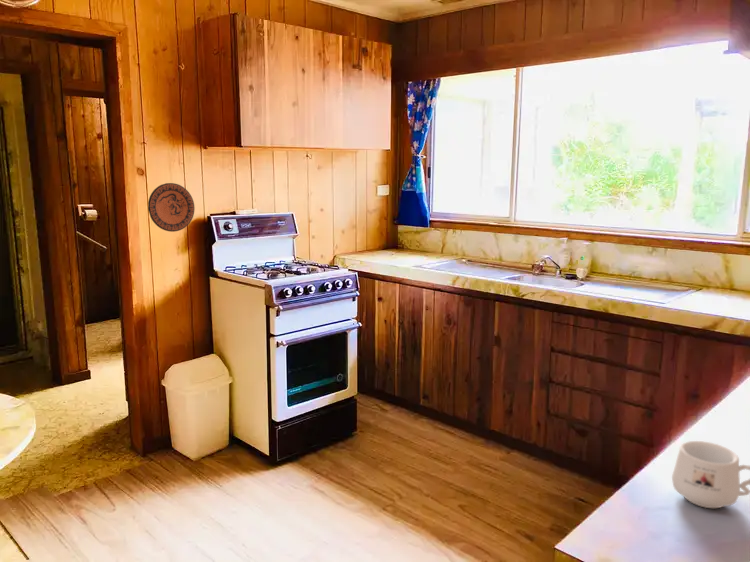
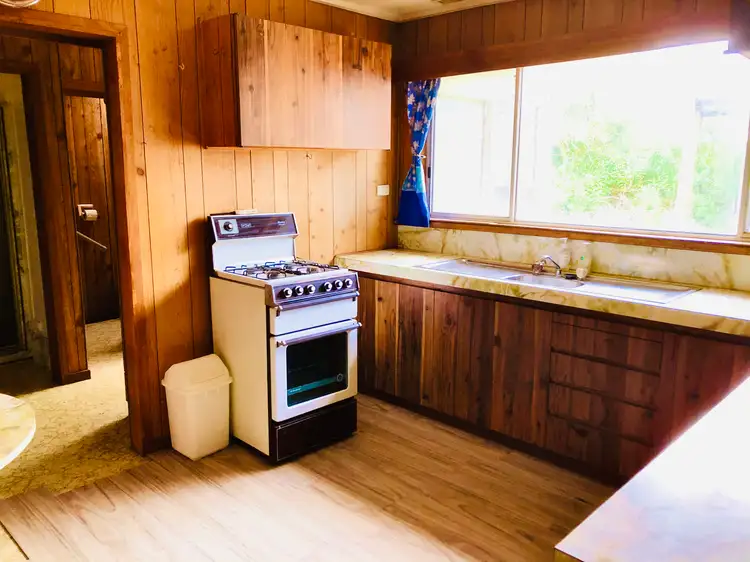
- decorative plate (171, 207)
- mug (713, 477)
